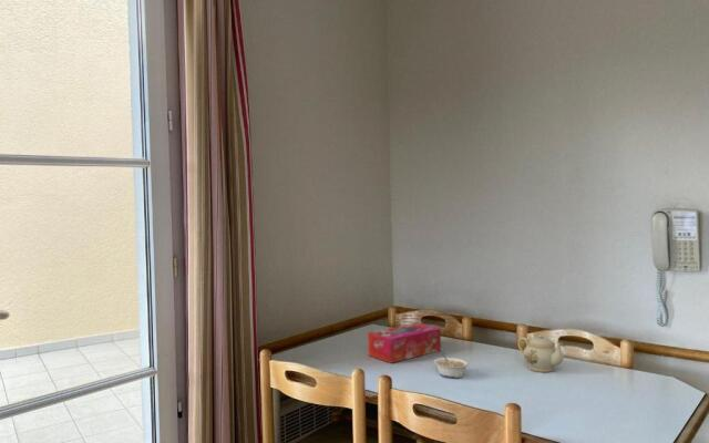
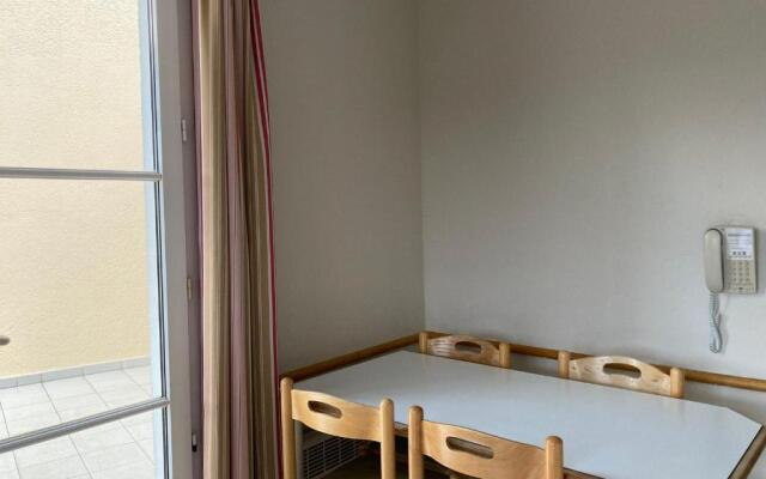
- legume (450, 367)
- tissue box (404, 341)
- teapot (540, 351)
